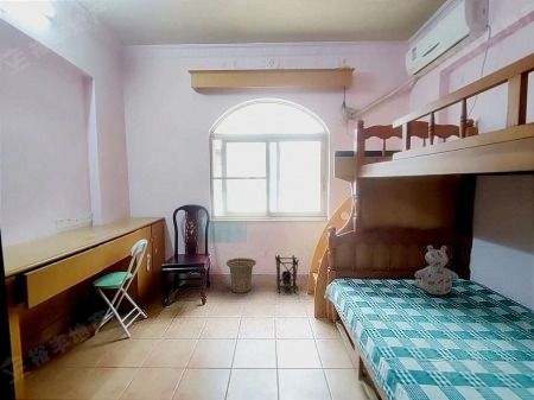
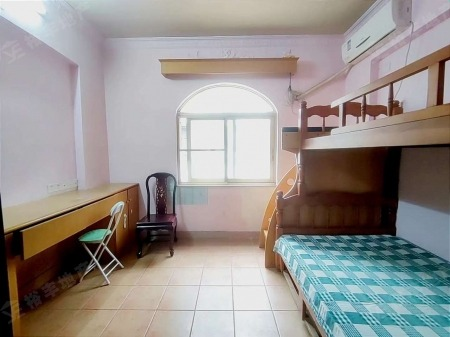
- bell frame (286, 272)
- stuffed bear (433, 267)
- basket (241, 275)
